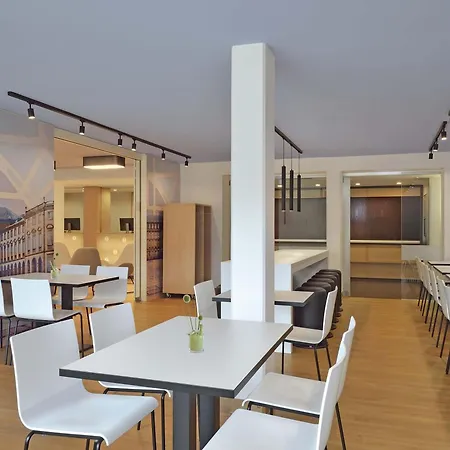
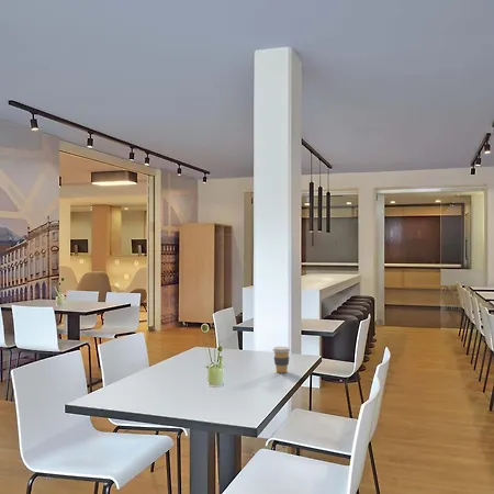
+ coffee cup (281, 359)
